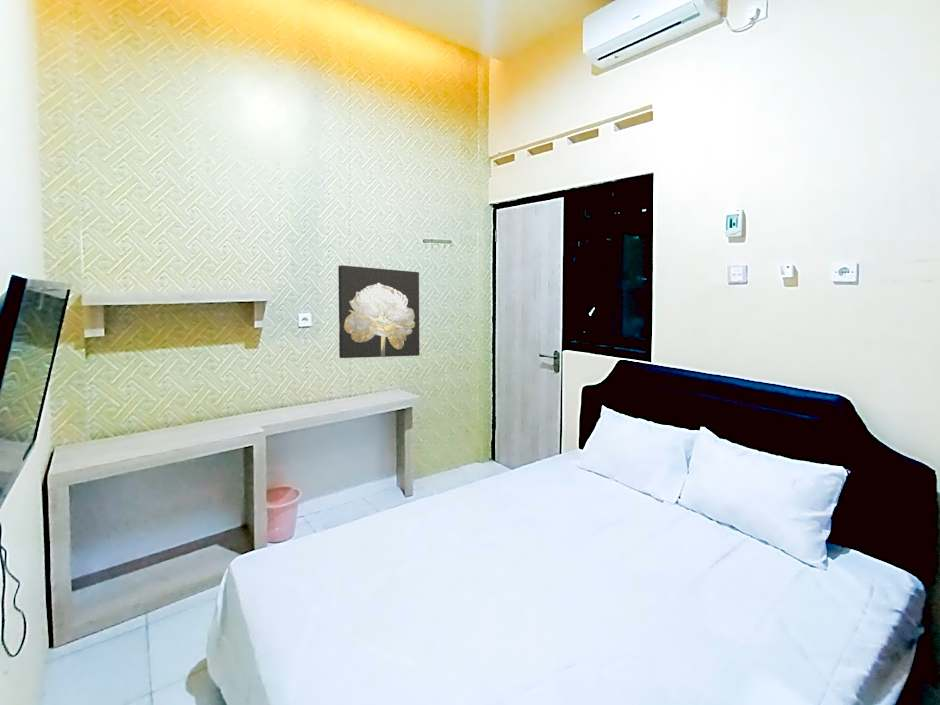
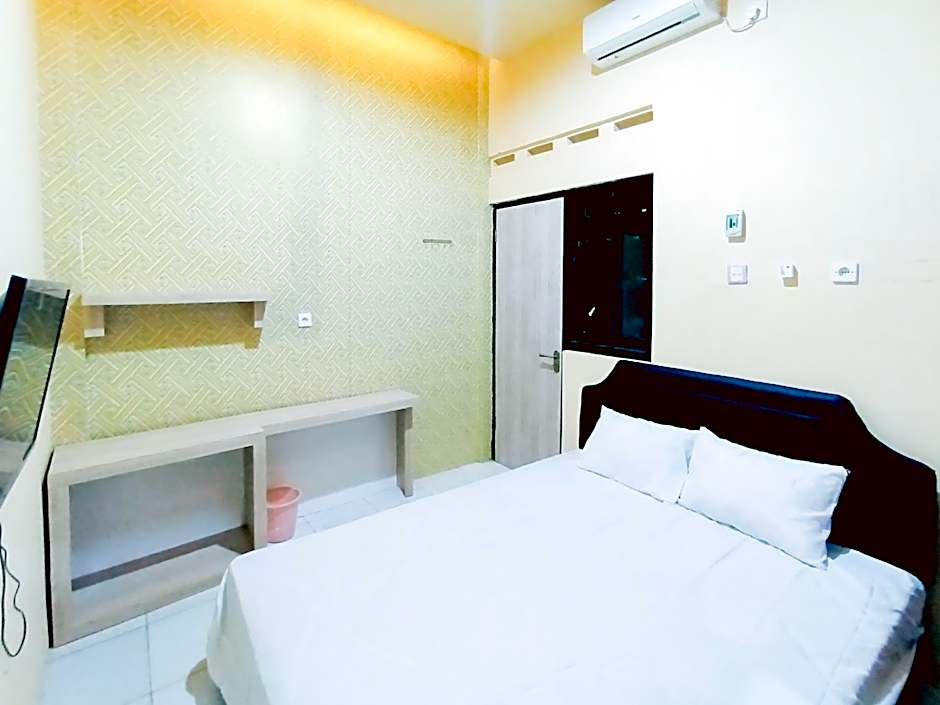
- wall art (380, 313)
